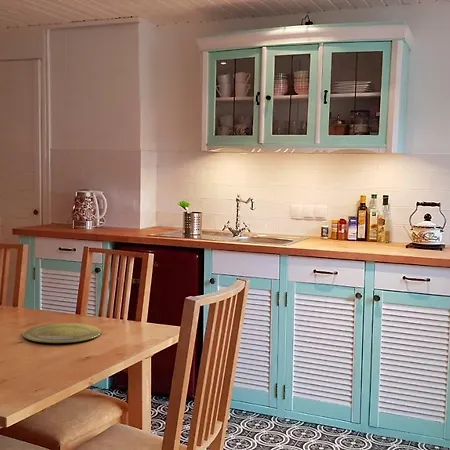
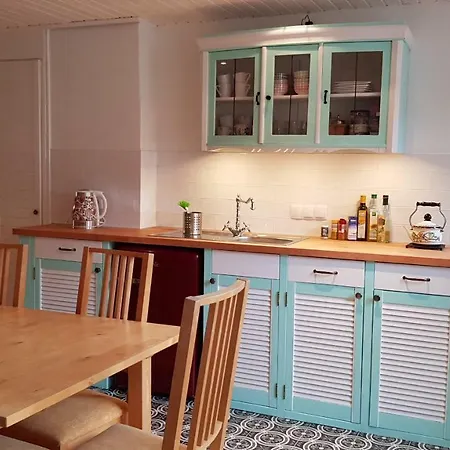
- plate (62, 332)
